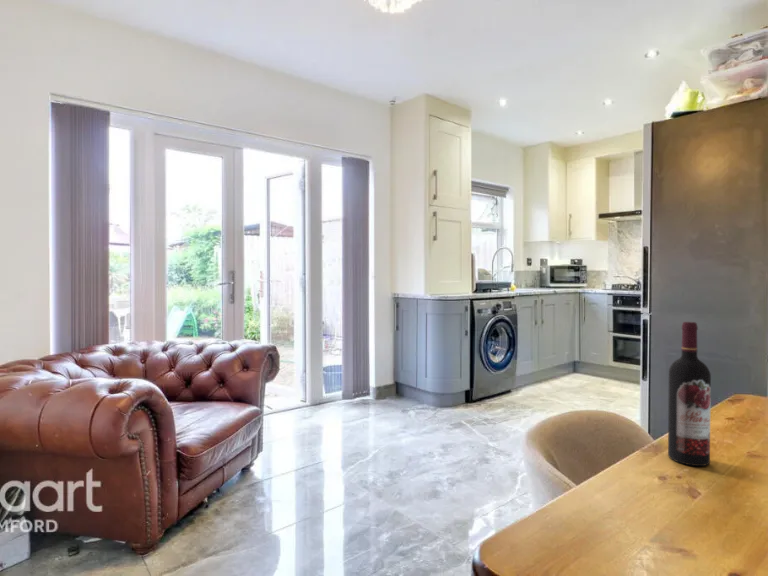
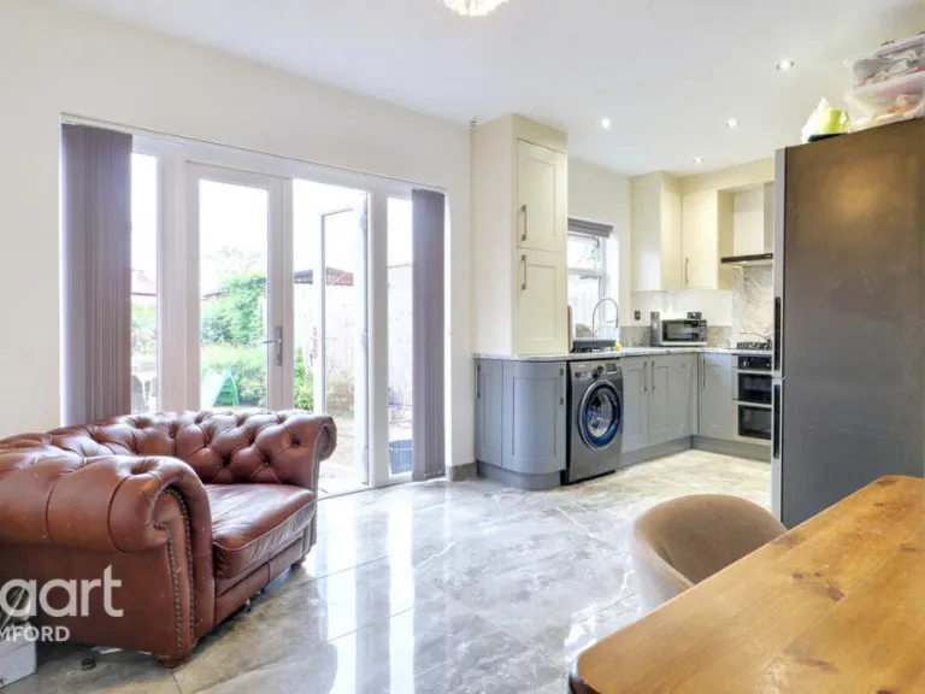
- wine bottle (689, 391)
